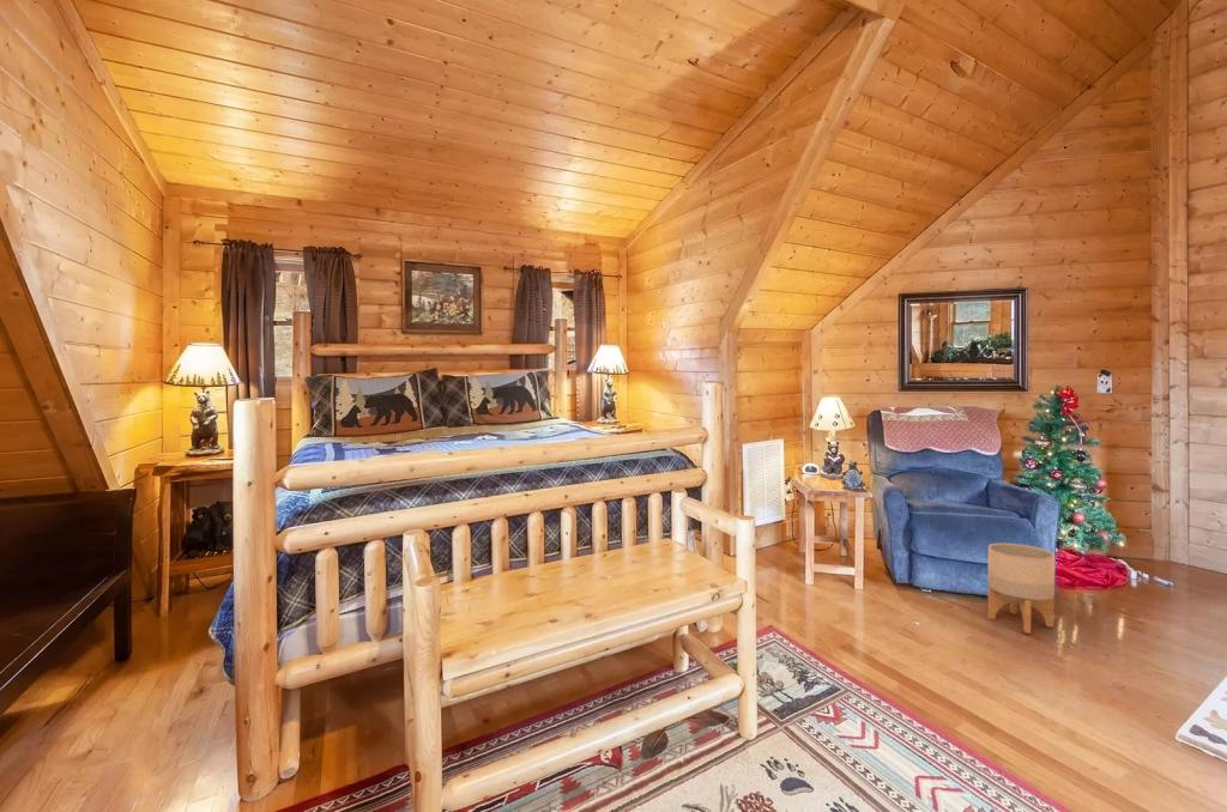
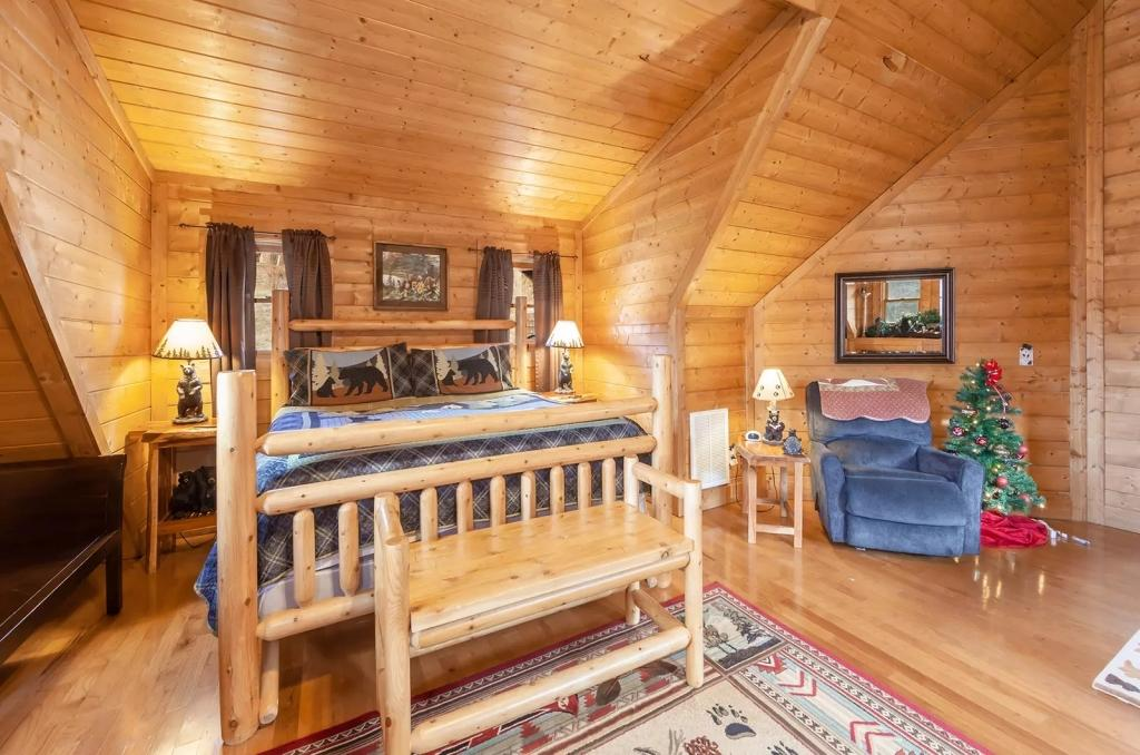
- planter (1020, 586)
